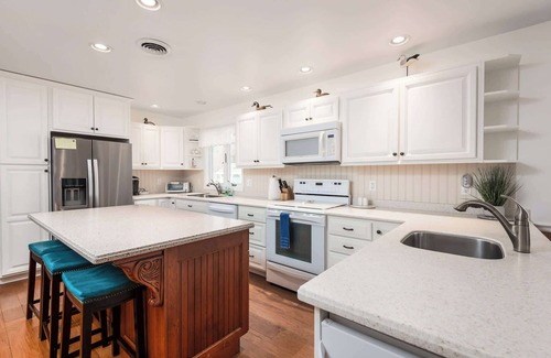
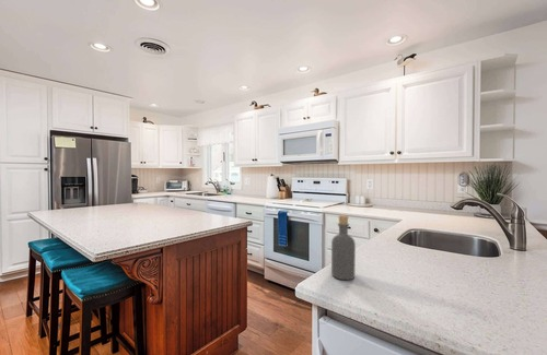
+ bottle (342, 245)
